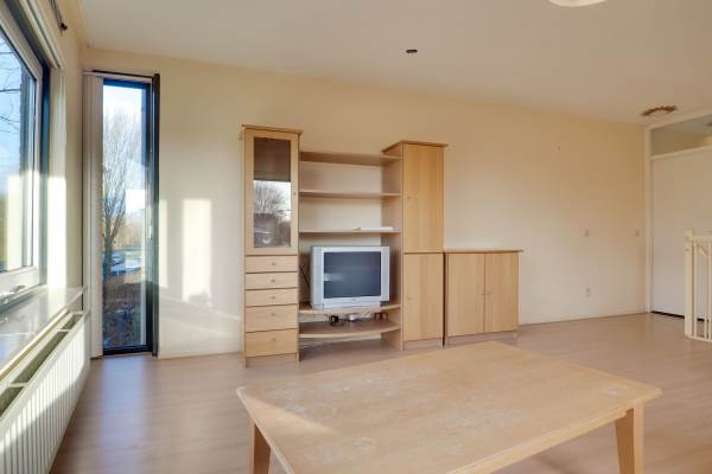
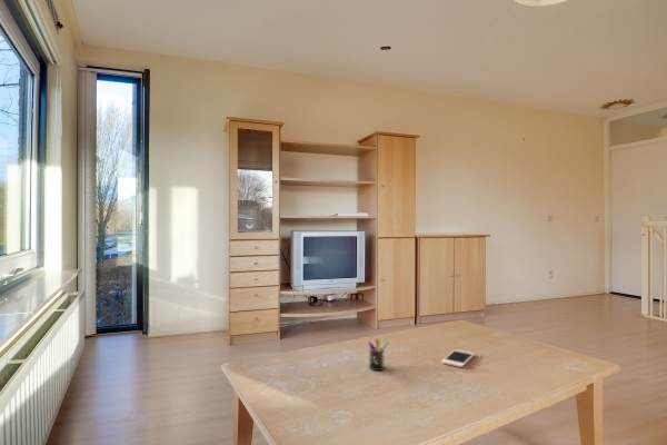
+ pen holder (378, 352)
+ cell phone (458, 357)
